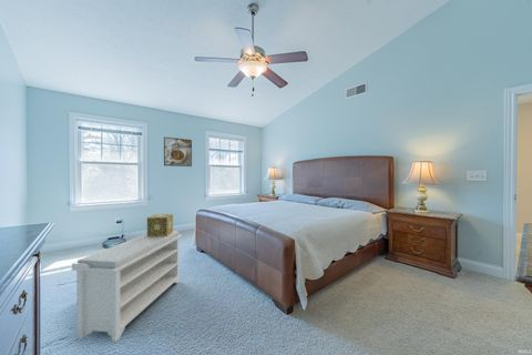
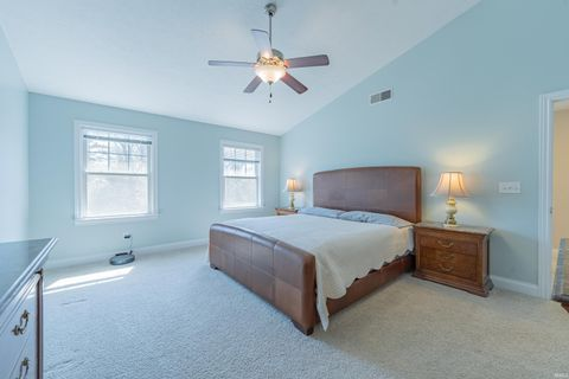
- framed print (177, 152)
- decorative box (160, 224)
- bench (139, 273)
